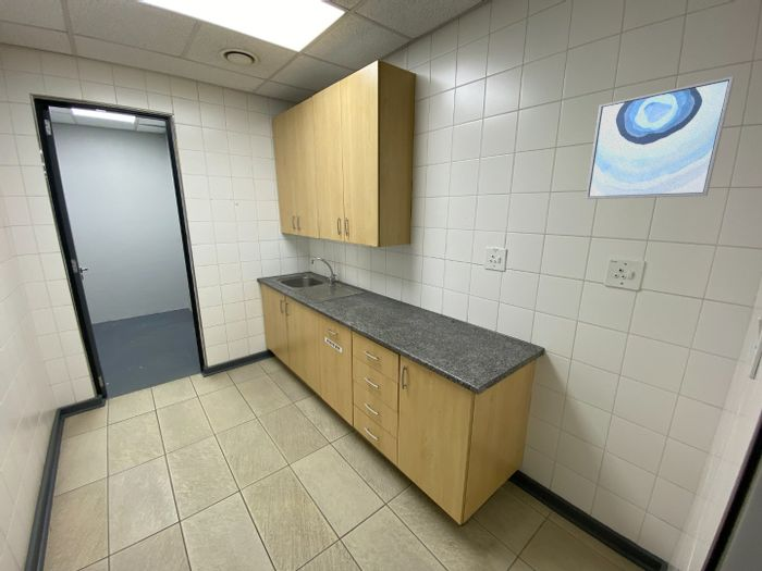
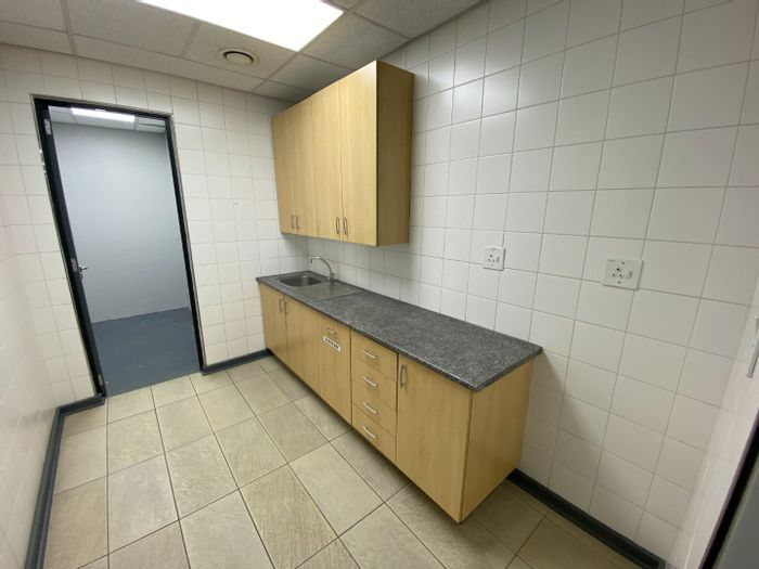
- wall art (649, 147)
